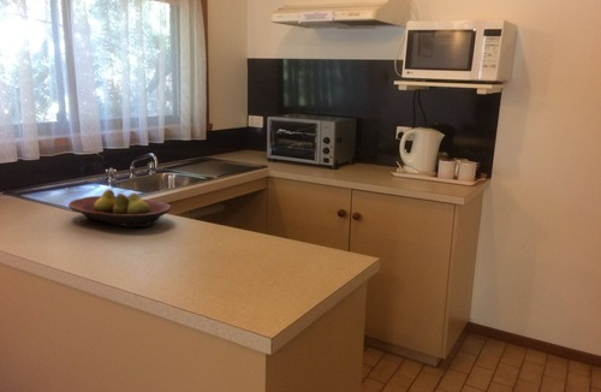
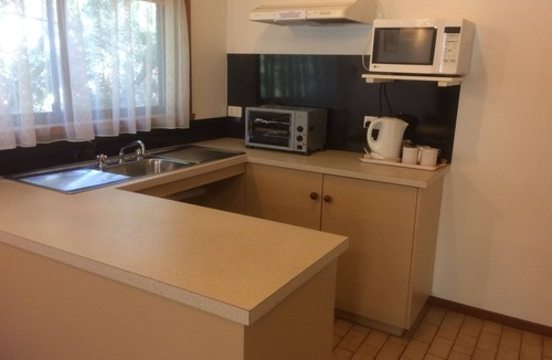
- fruit bowl (119, 206)
